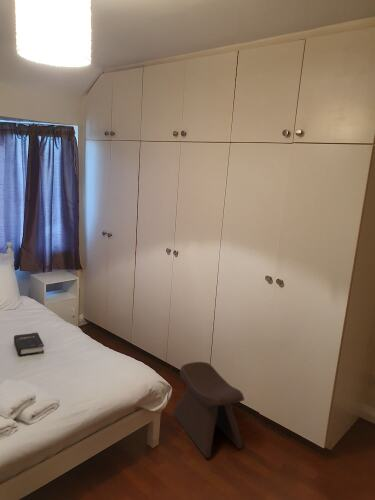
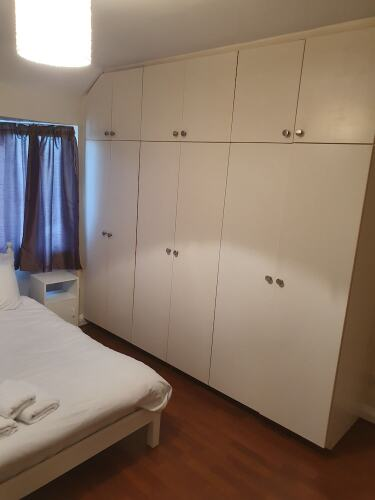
- hardback book (28, 343)
- stool (207, 404)
